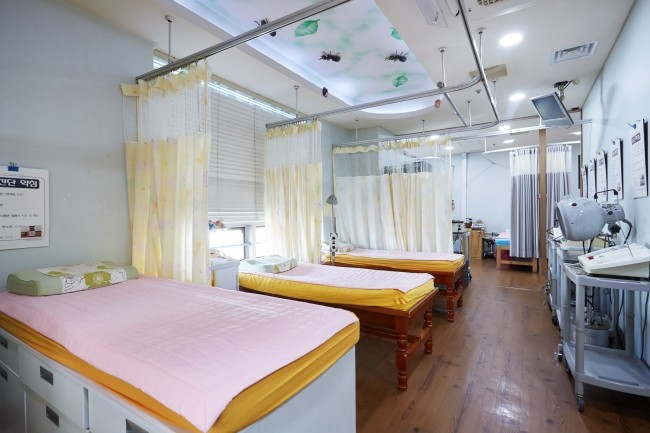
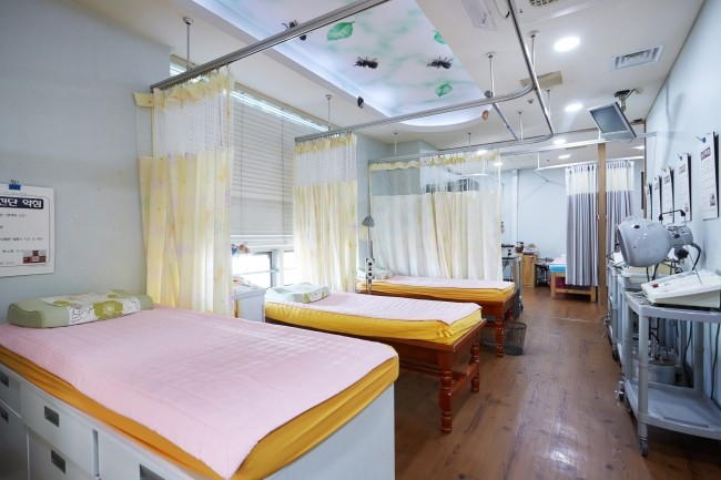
+ wastebasket (511, 338)
